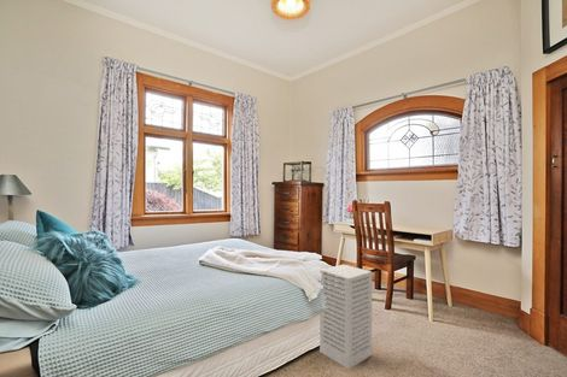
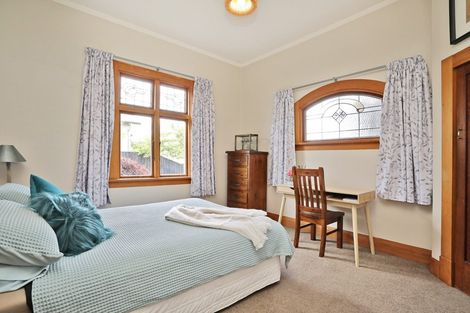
- air purifier (345, 312)
